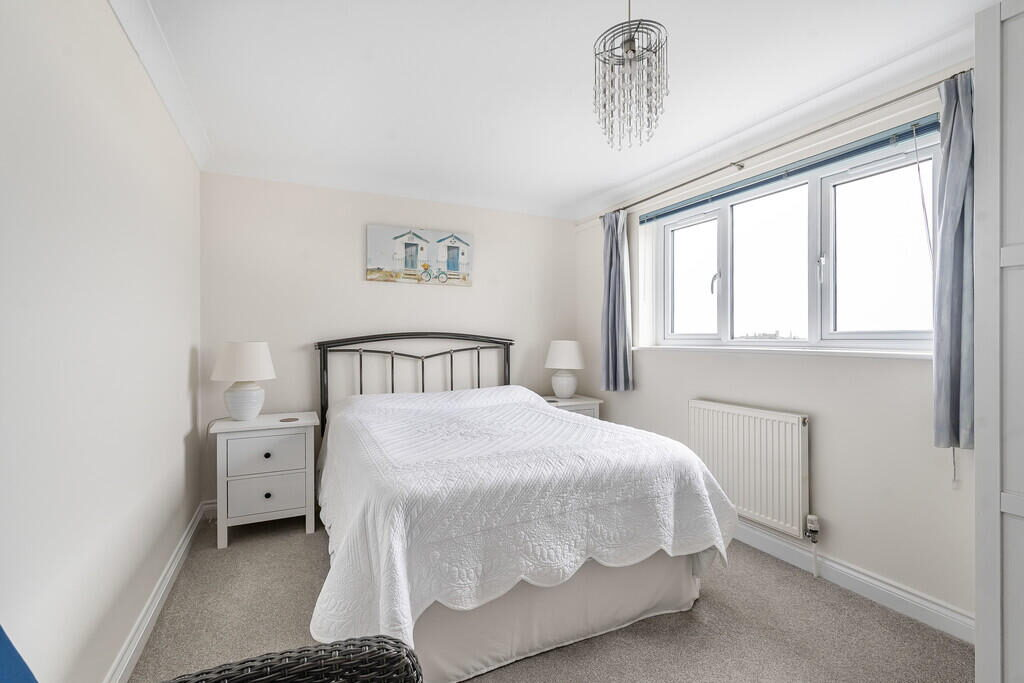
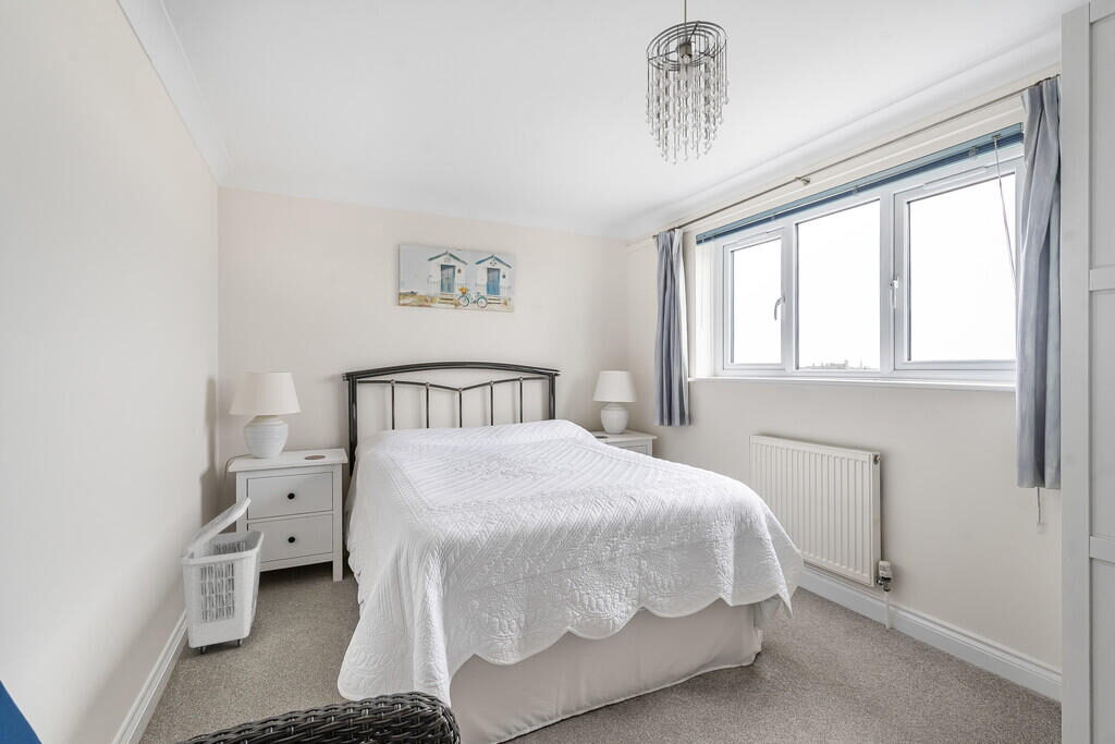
+ laundry basket (224, 572)
